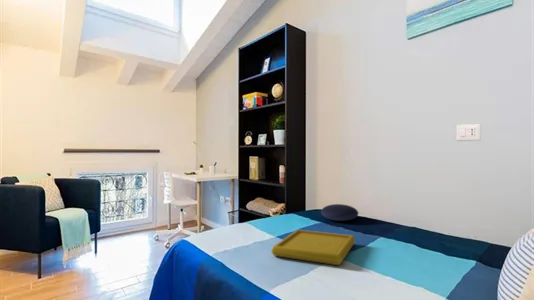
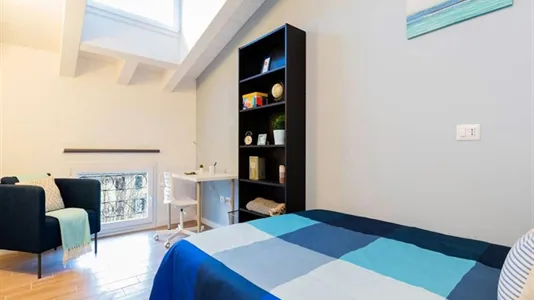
- cushion (339, 212)
- serving tray (315, 245)
